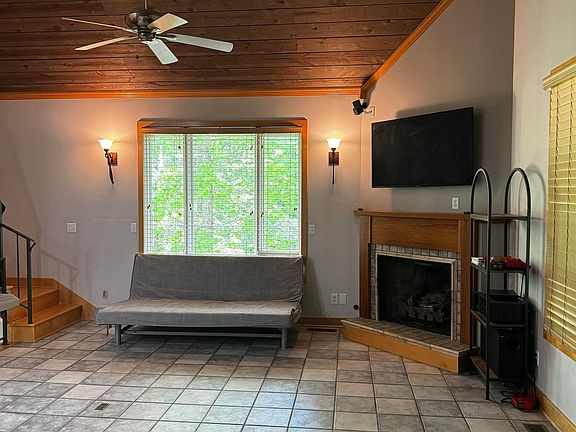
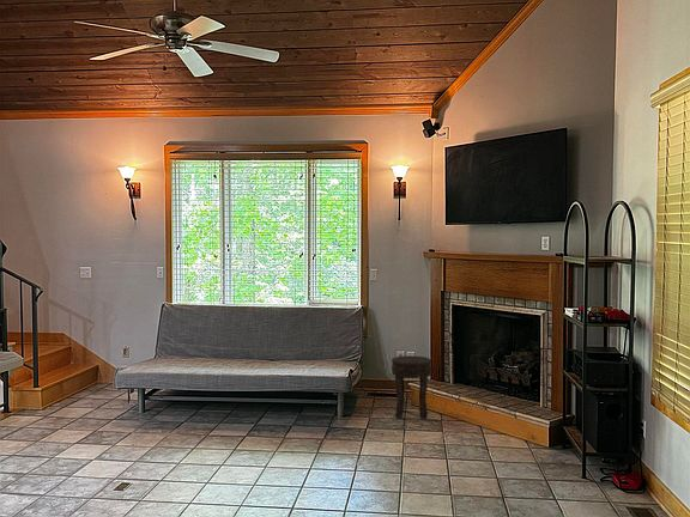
+ side table (419, 387)
